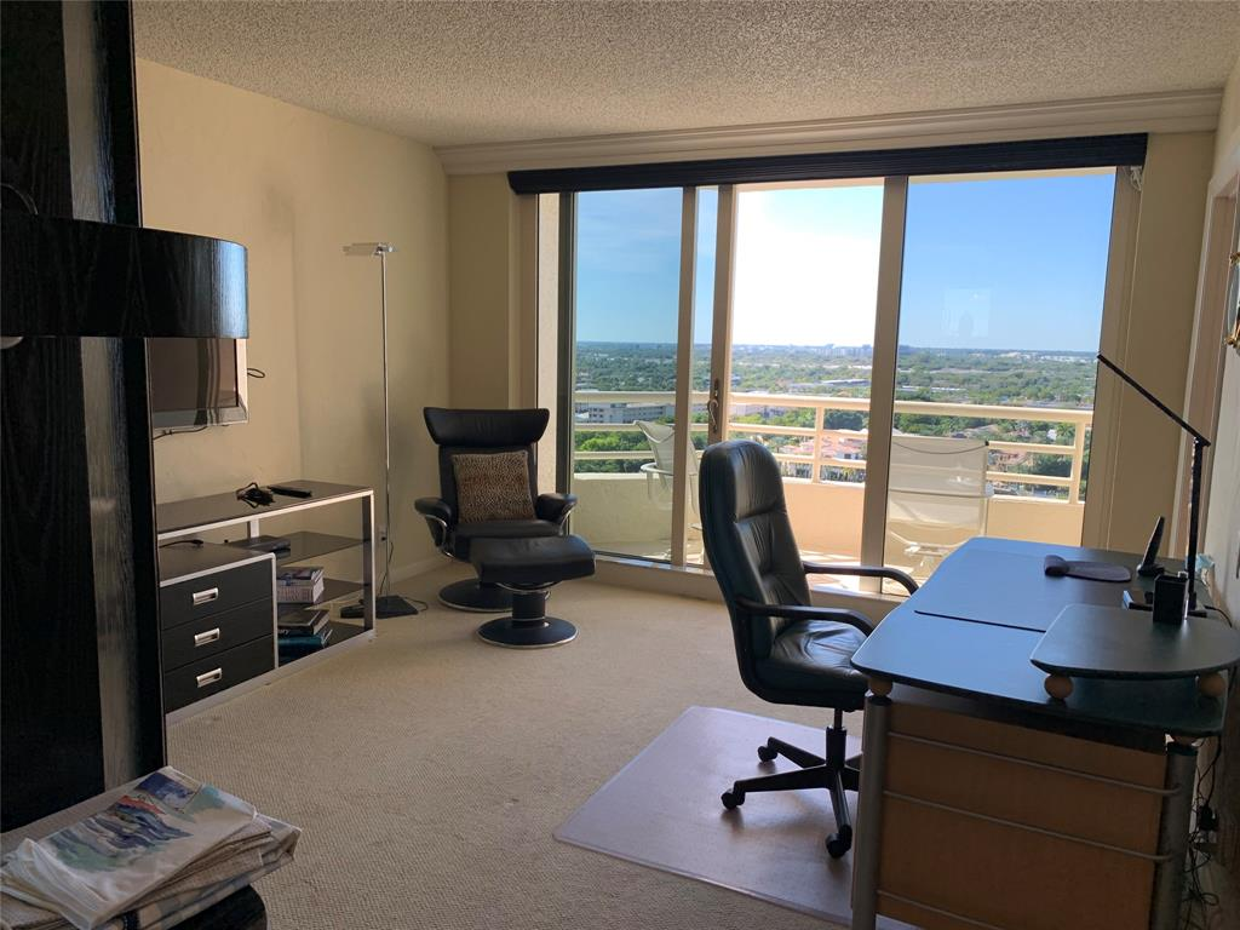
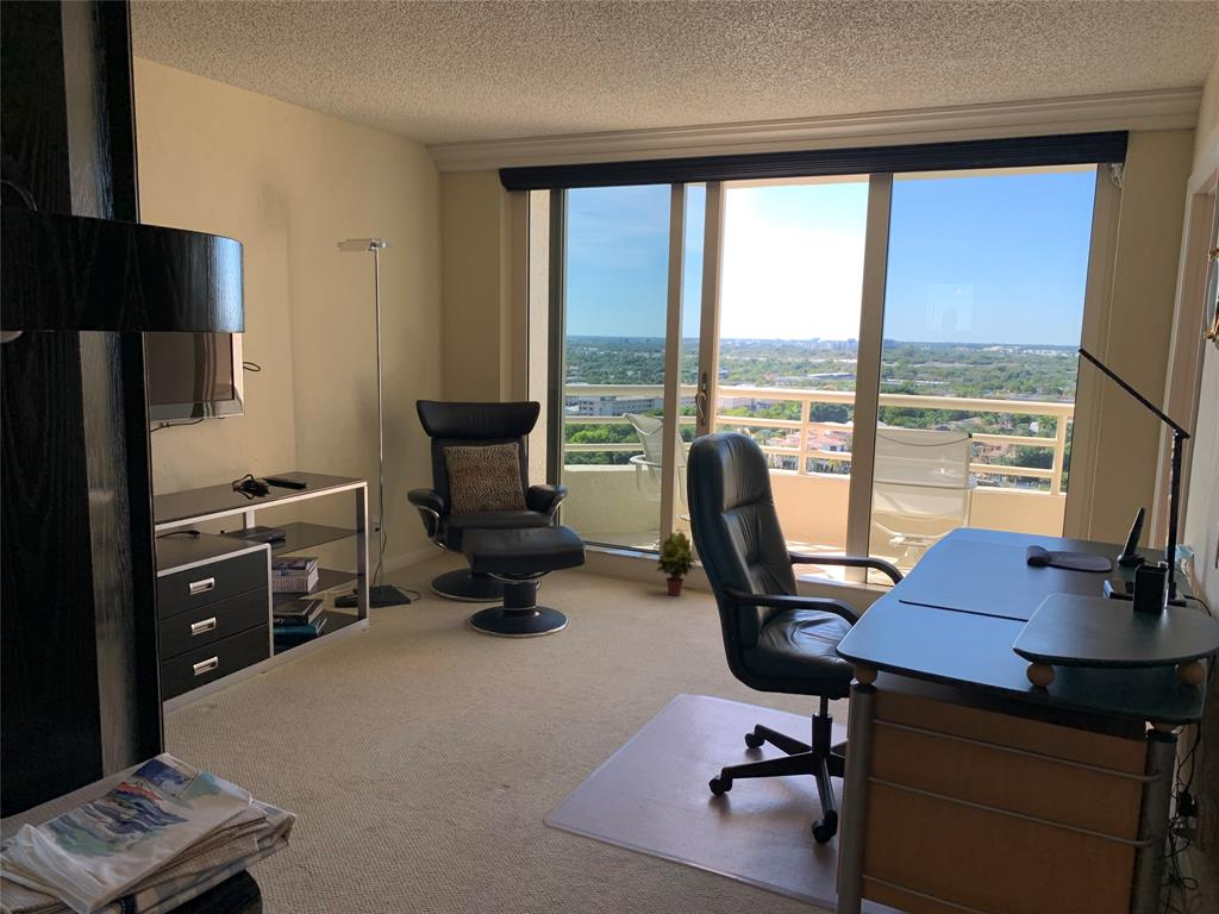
+ potted plant (676, 563)
